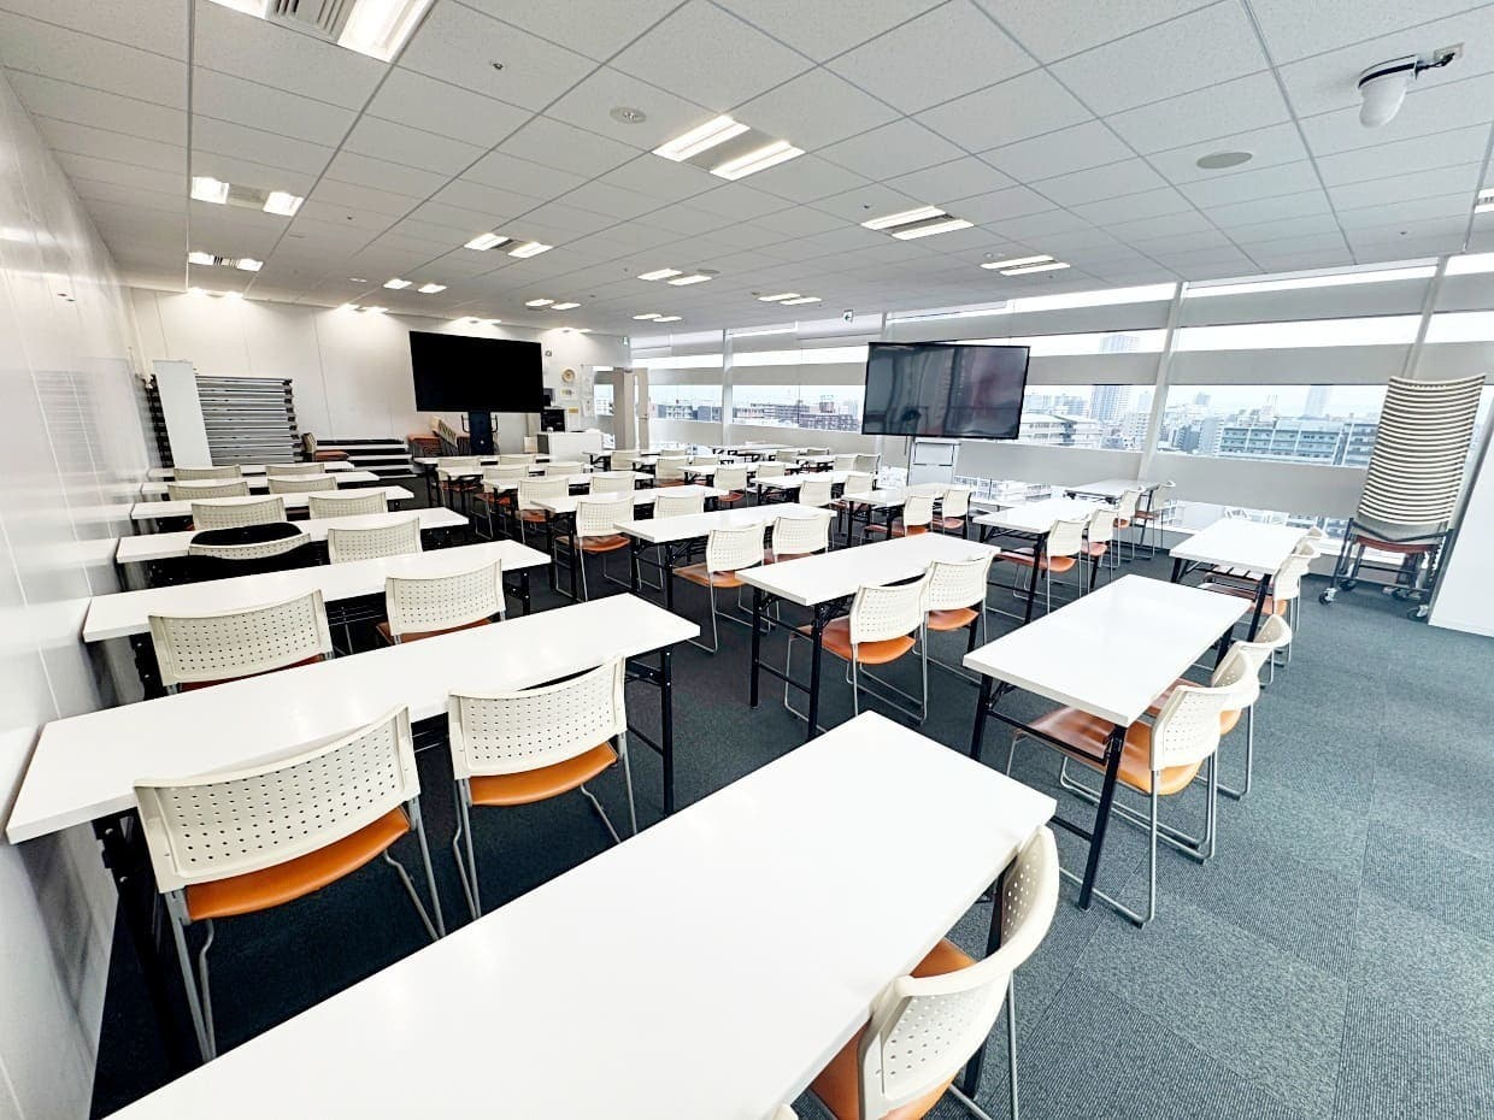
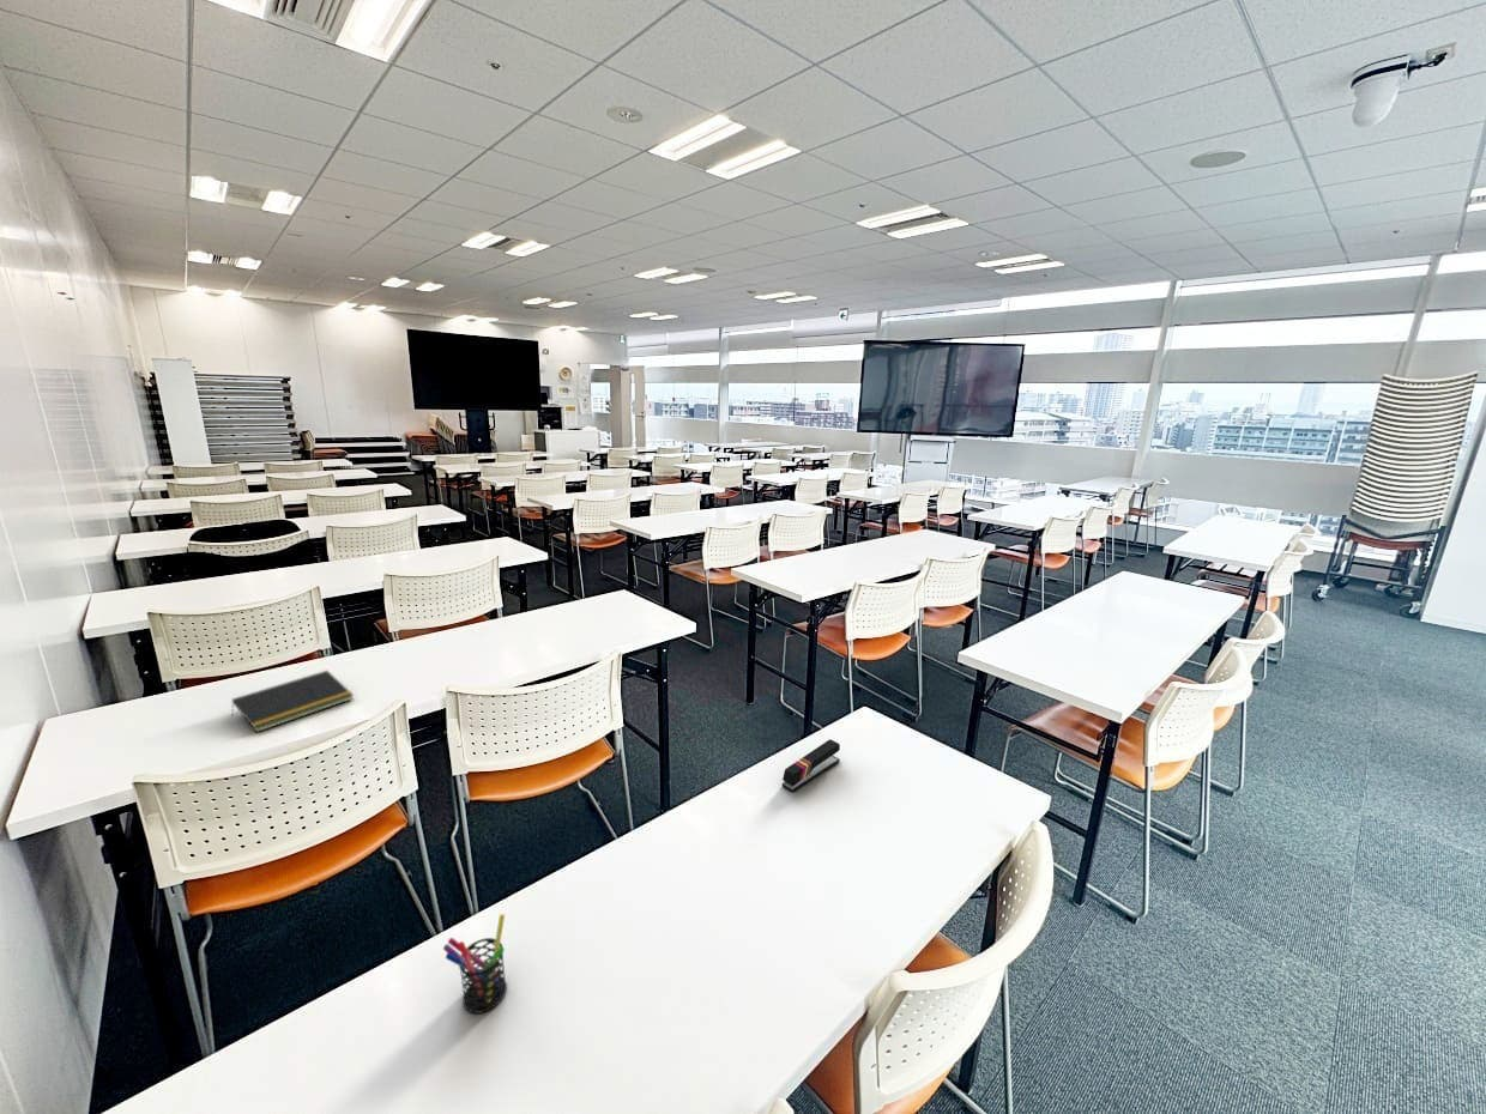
+ notepad (295, 698)
+ pen holder (483, 964)
+ stapler (811, 763)
